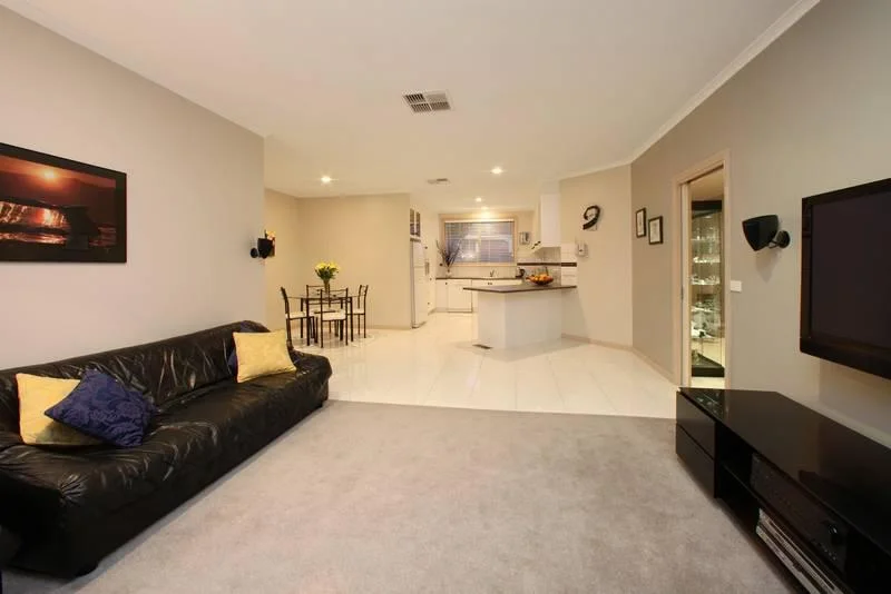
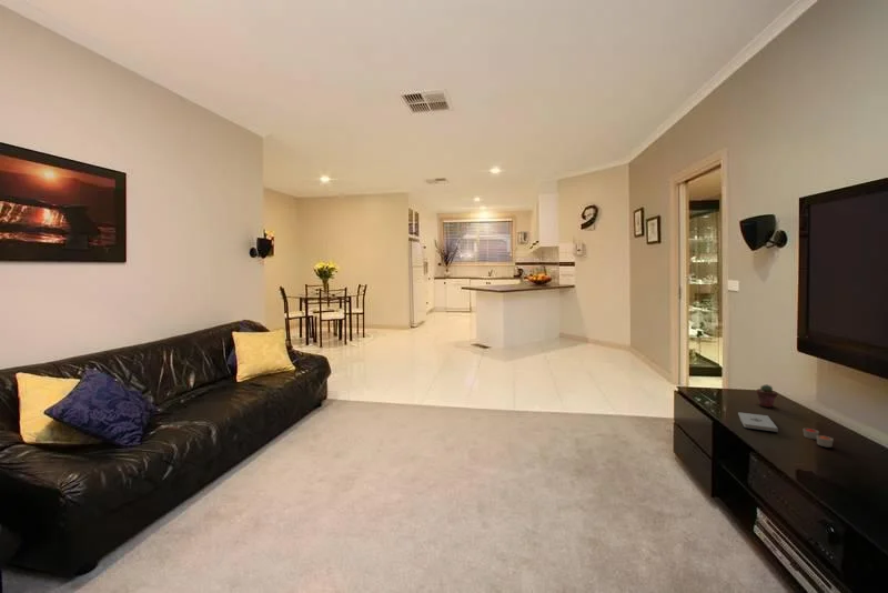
+ candle (817, 436)
+ potted succulent (766, 394)
+ notepad (756, 421)
